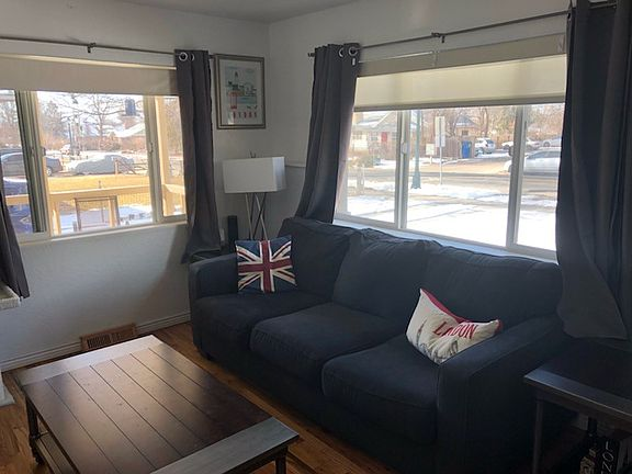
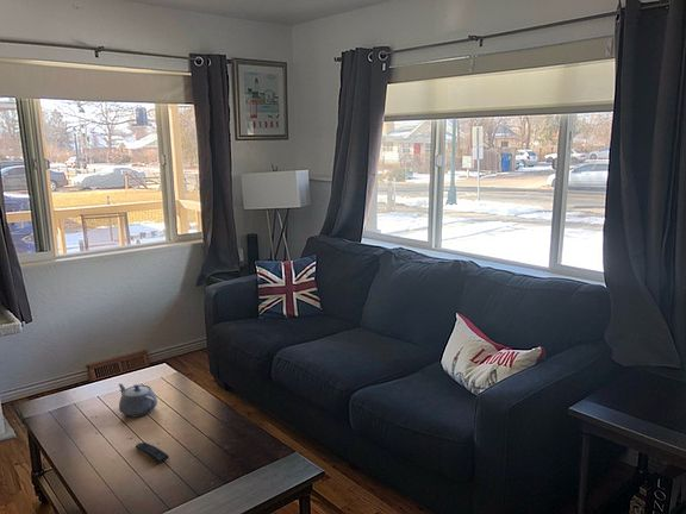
+ teapot (136, 397)
+ remote control (150, 451)
